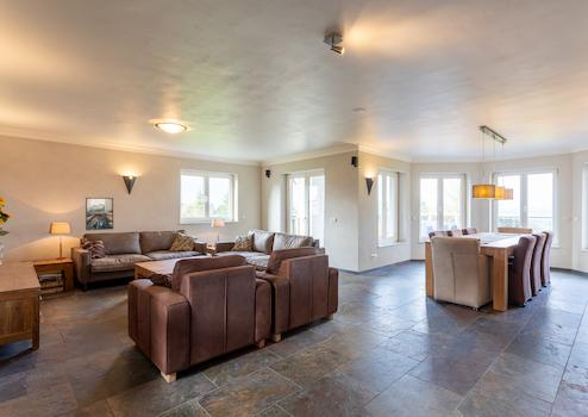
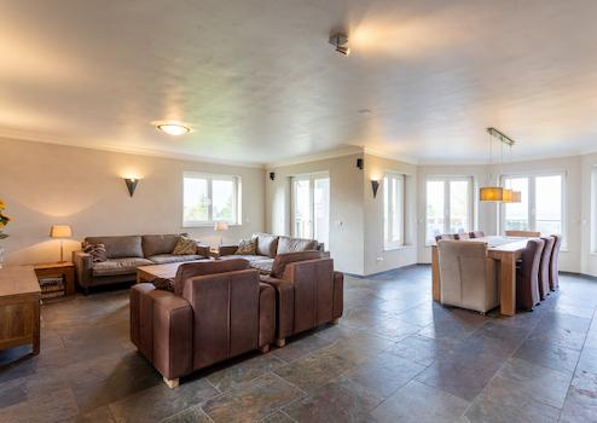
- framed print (99, 213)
